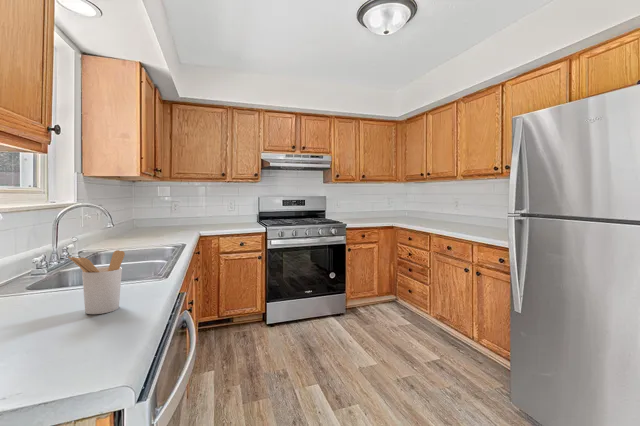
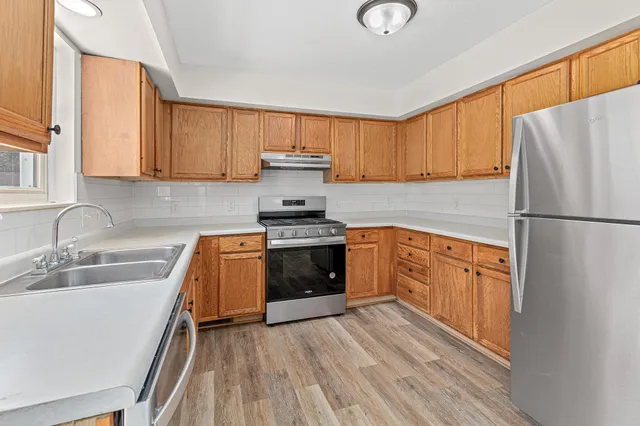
- utensil holder (95, 281)
